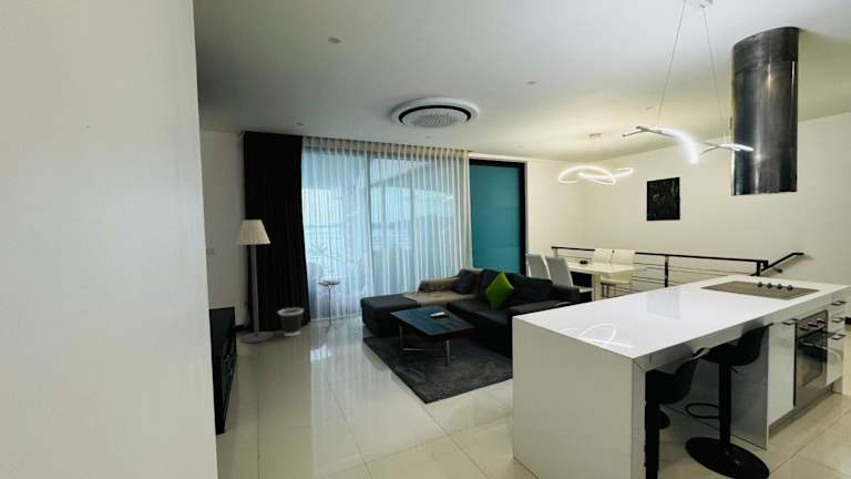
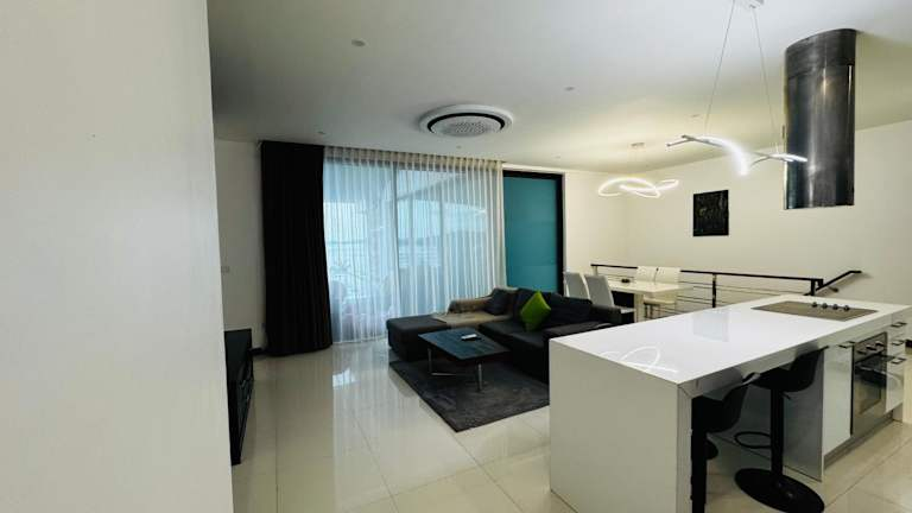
- side table (329, 305)
- wastebasket (291, 322)
- floor lamp (254, 279)
